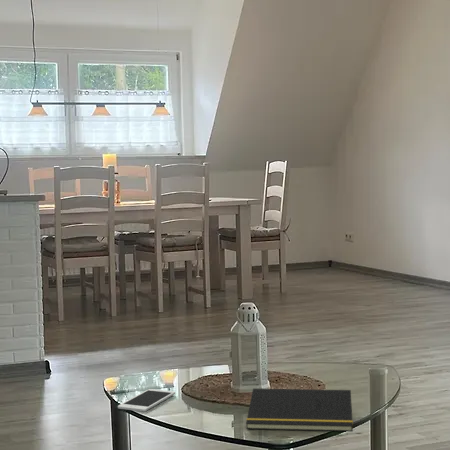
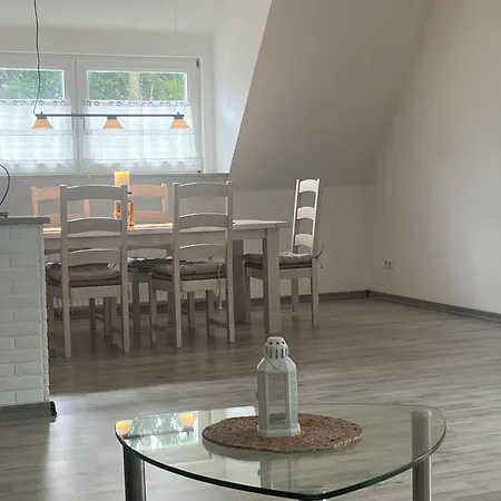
- notepad (300, 408)
- cell phone (147, 399)
